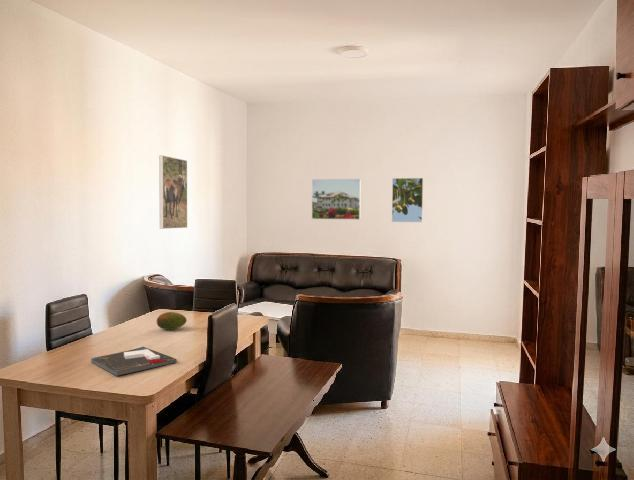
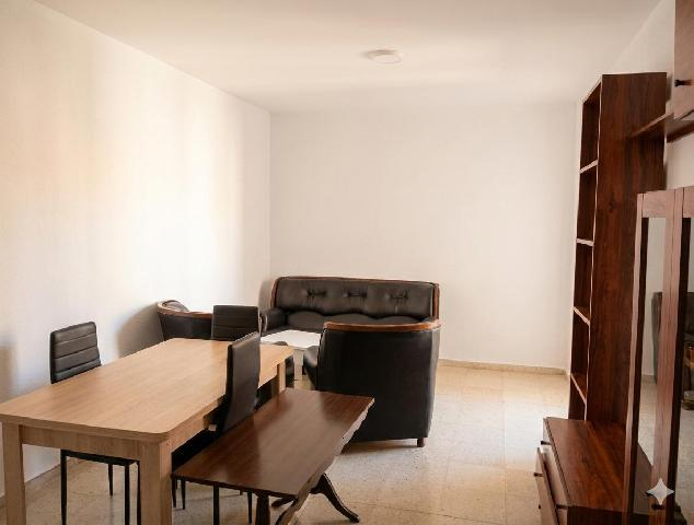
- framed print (173, 193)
- fruit (171, 320)
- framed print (407, 200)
- board game (134, 358)
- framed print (335, 199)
